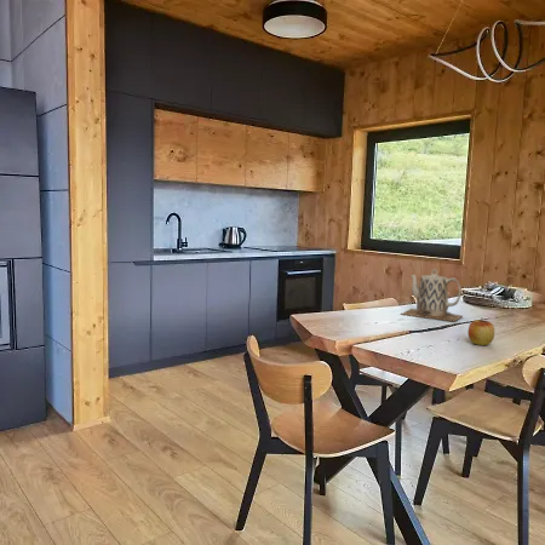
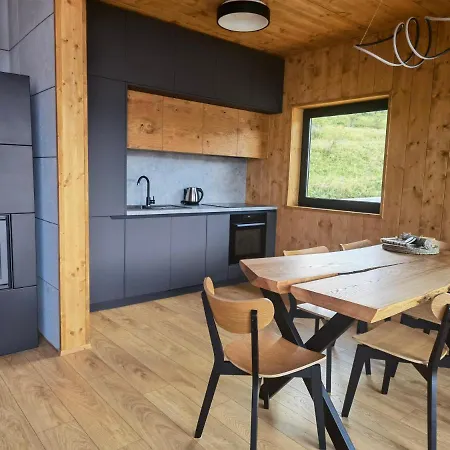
- apple (481, 329)
- teapot (432, 292)
